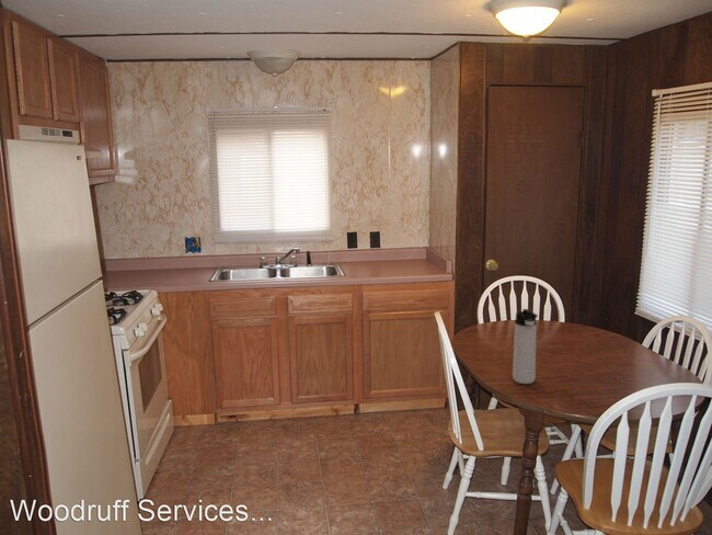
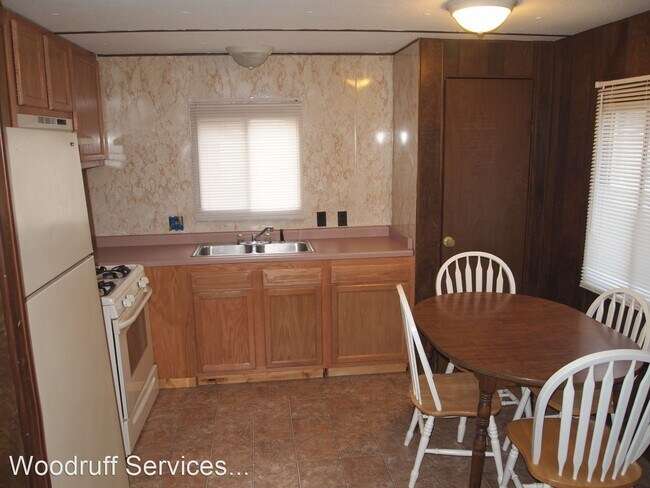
- thermos bottle (526, 346)
